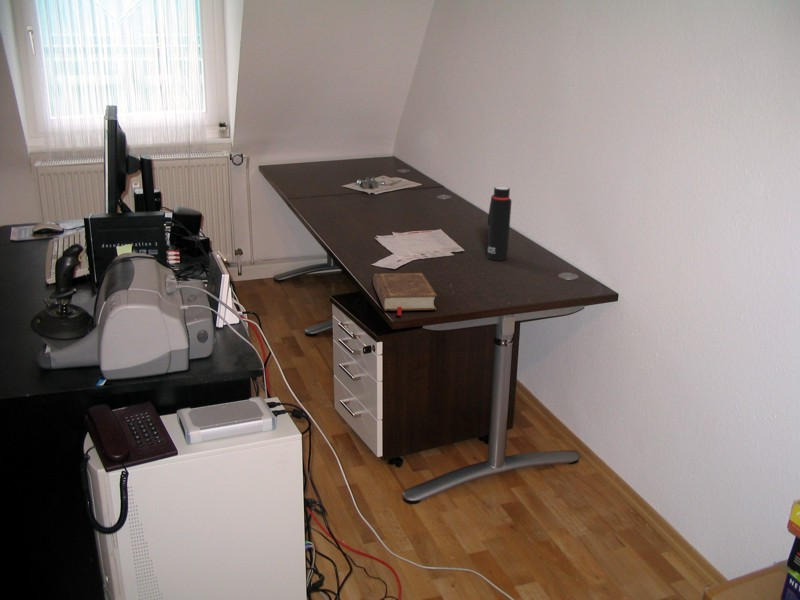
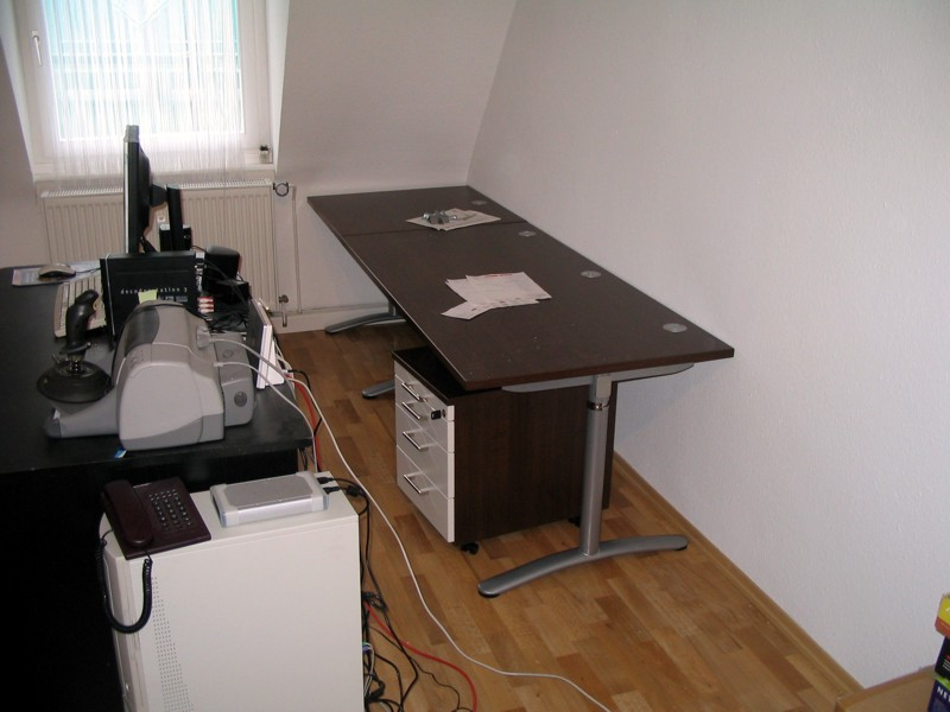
- book (403, 290)
- water bottle (498, 223)
